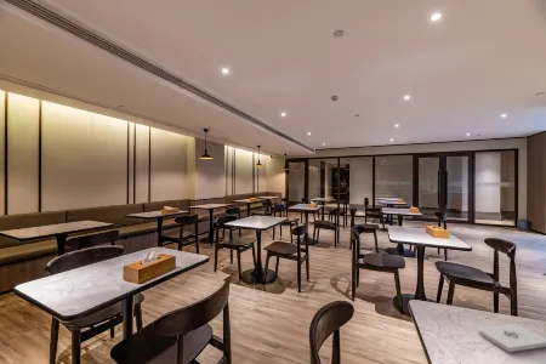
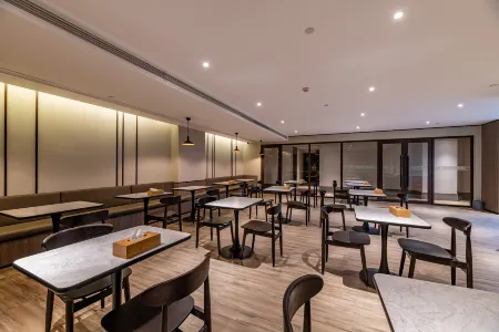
- notepad (512, 336)
